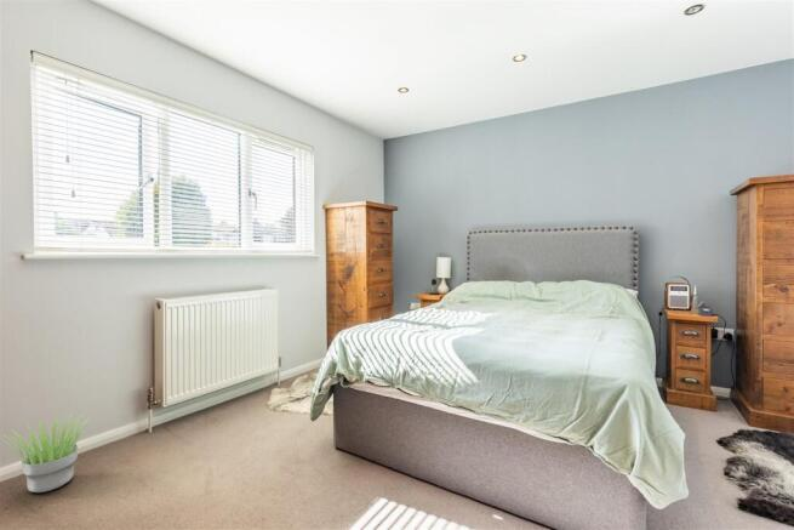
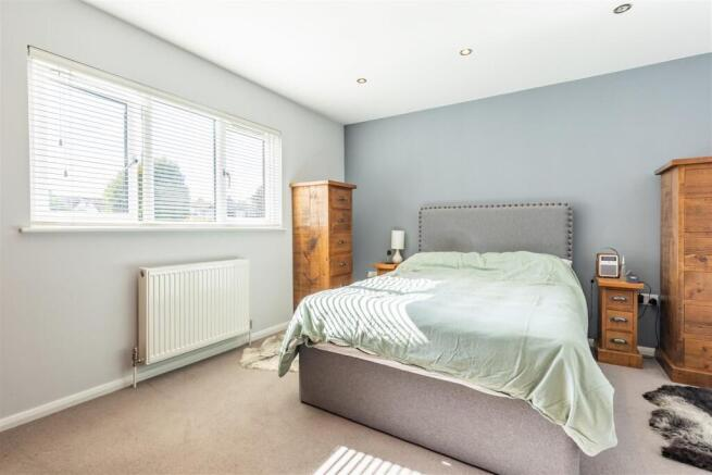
- potted plant (50, 455)
